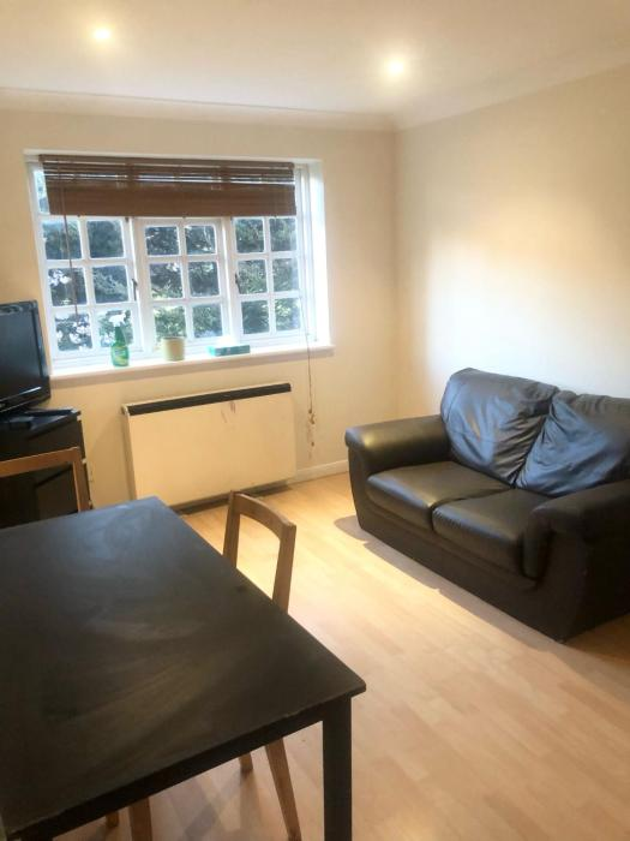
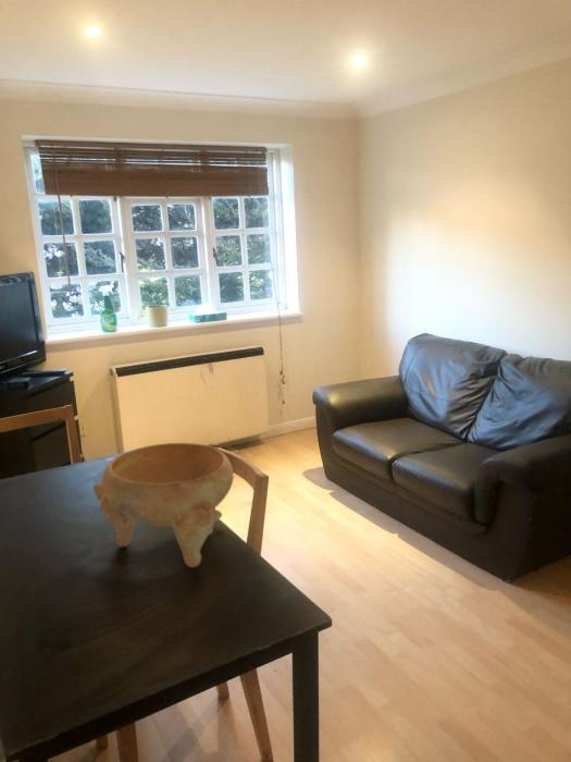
+ decorative bowl (167, 504)
